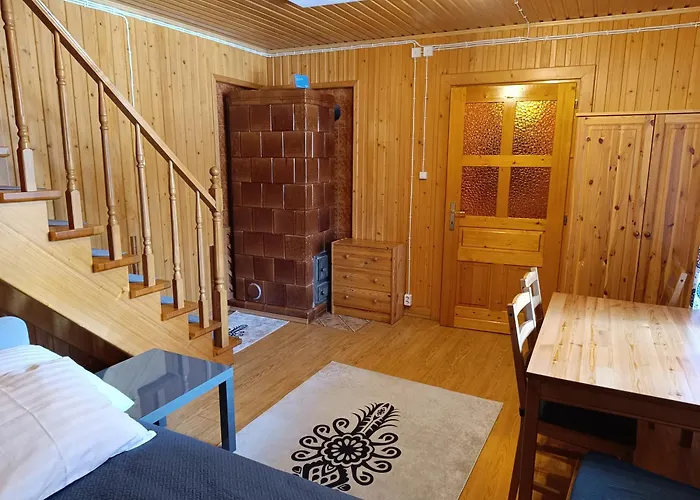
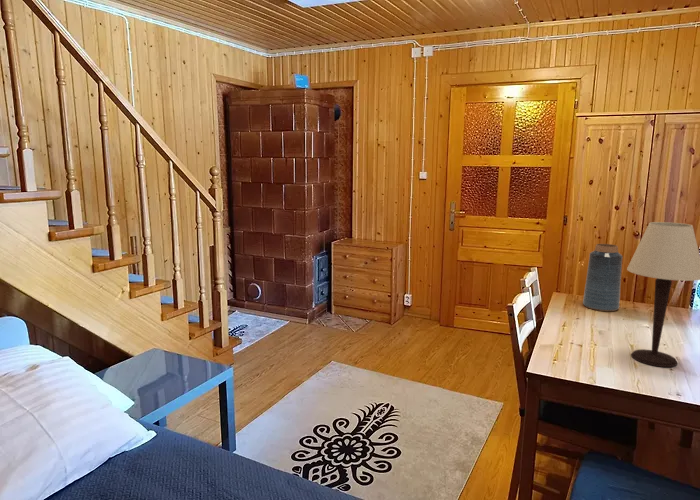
+ table lamp (661, 293)
+ vase (603, 276)
